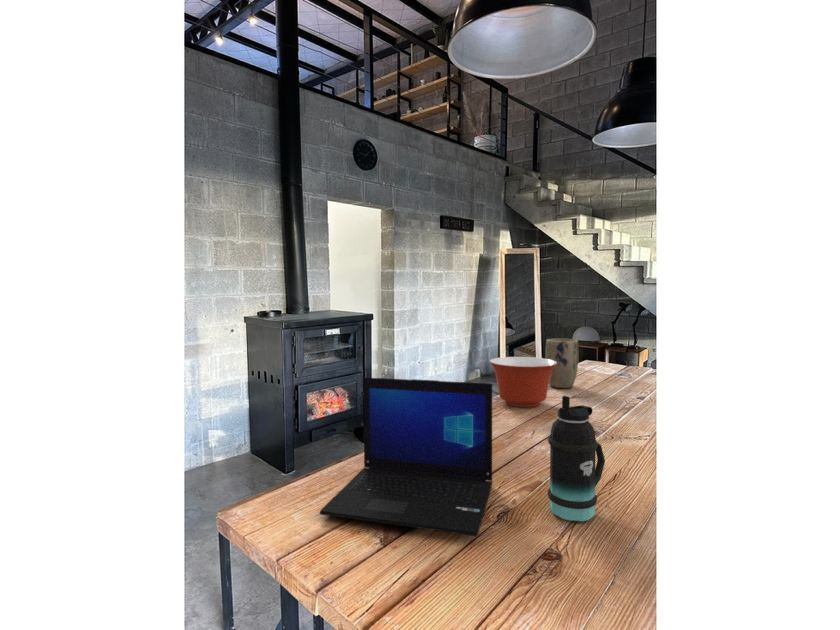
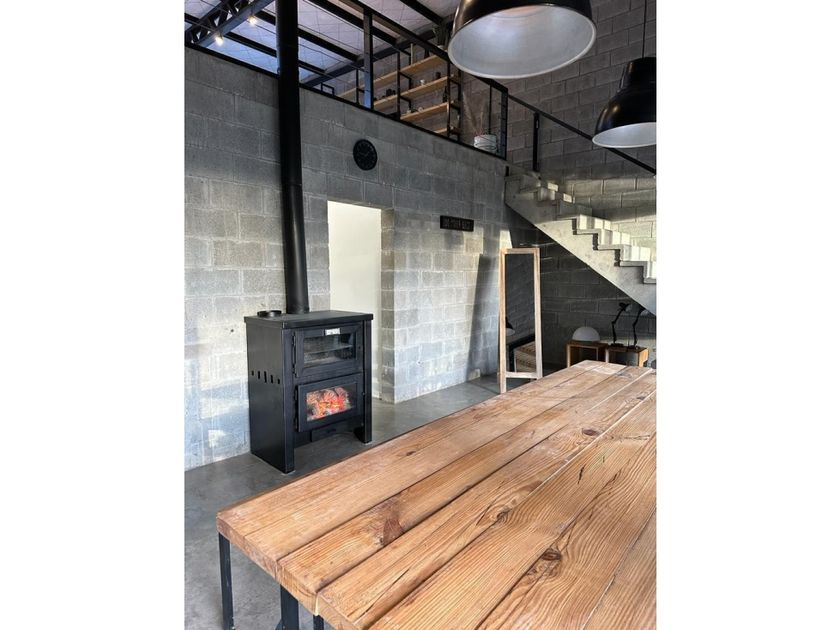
- mixing bowl (522, 382)
- plant pot (561, 363)
- bottle (579, 451)
- laptop (412, 445)
